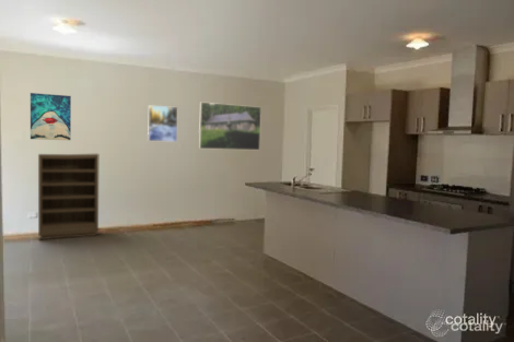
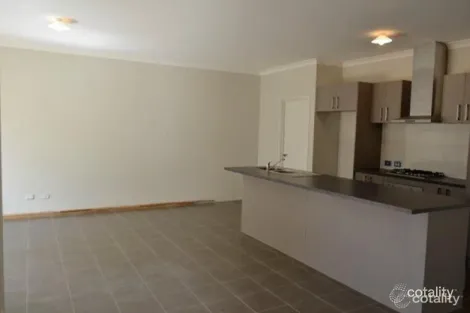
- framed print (163, 123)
- bookshelf (69, 194)
- wall art (50, 117)
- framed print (231, 127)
